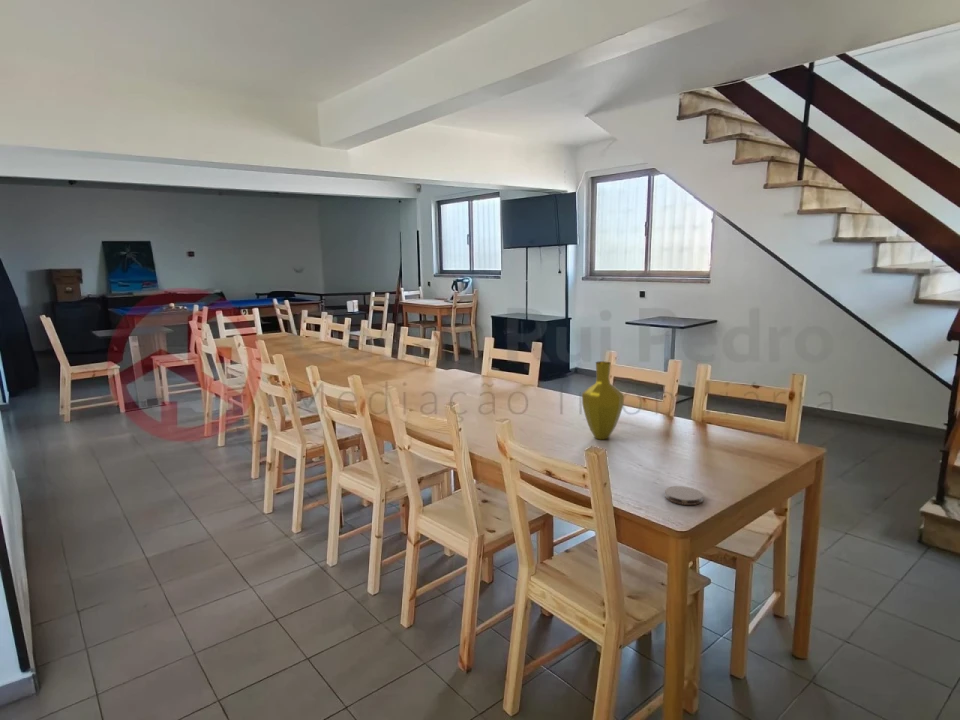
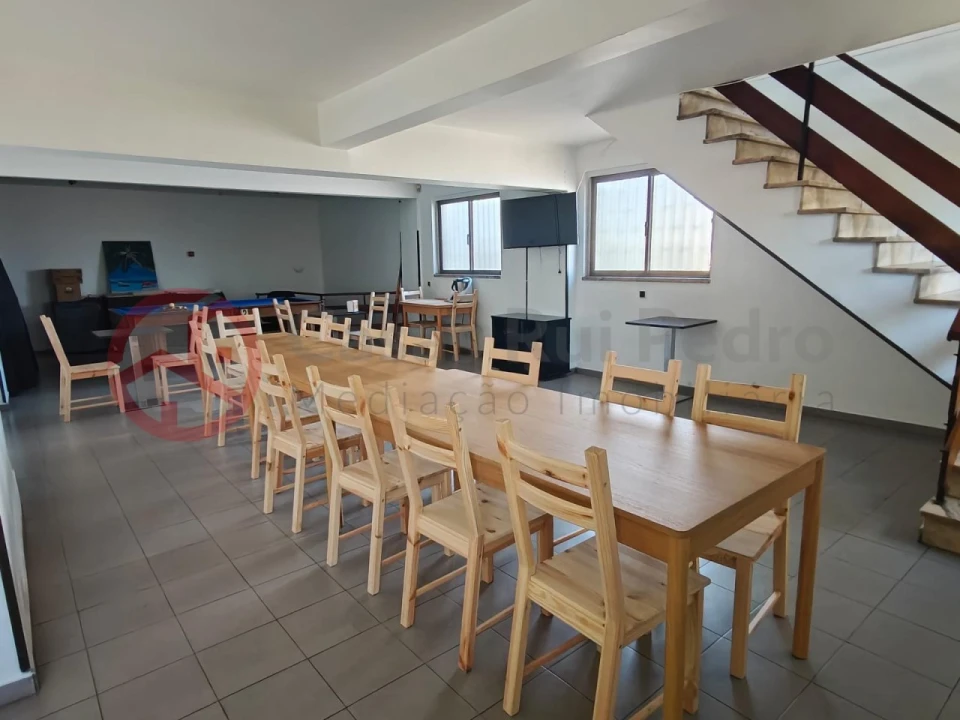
- vase (602, 400)
- coaster (683, 495)
